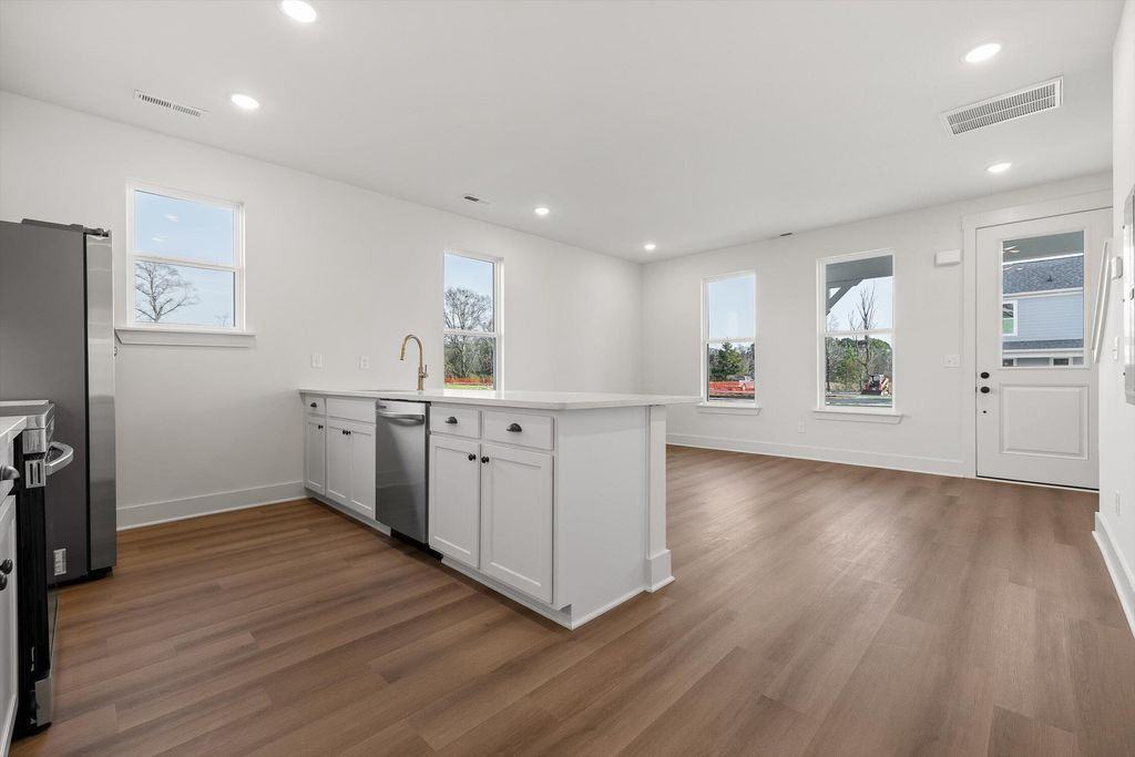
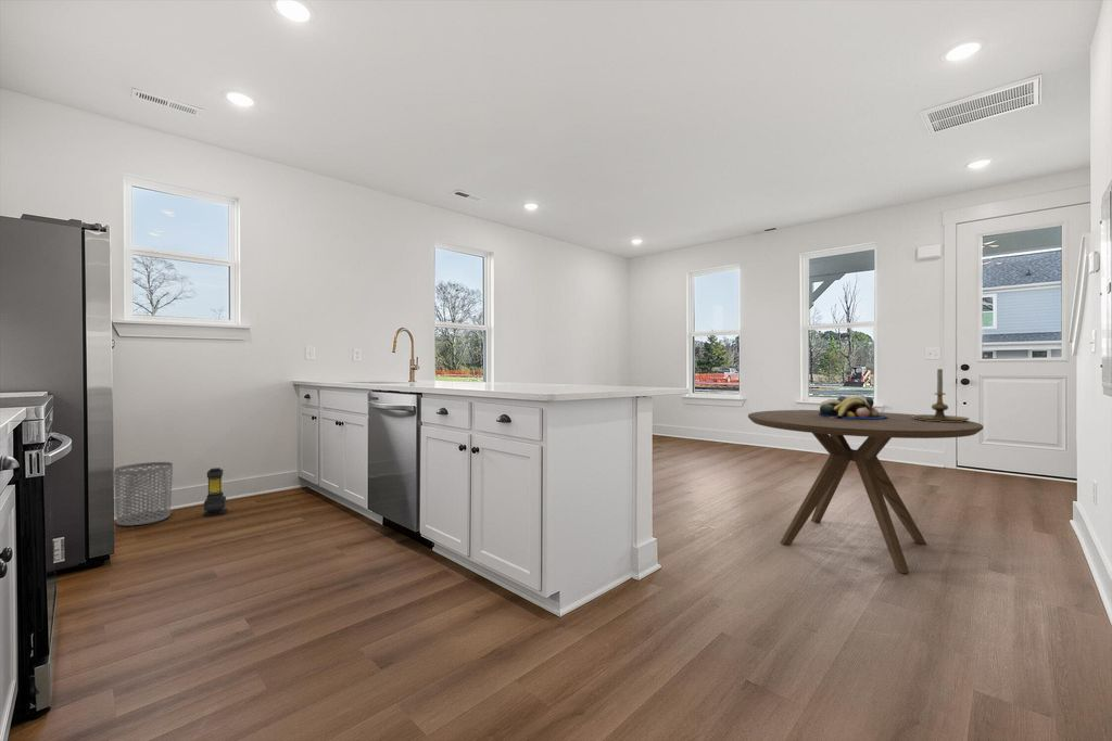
+ lantern (215, 489)
+ dining table (860, 475)
+ fruit bowl (851, 405)
+ candle holder (939, 394)
+ waste bin (143, 493)
